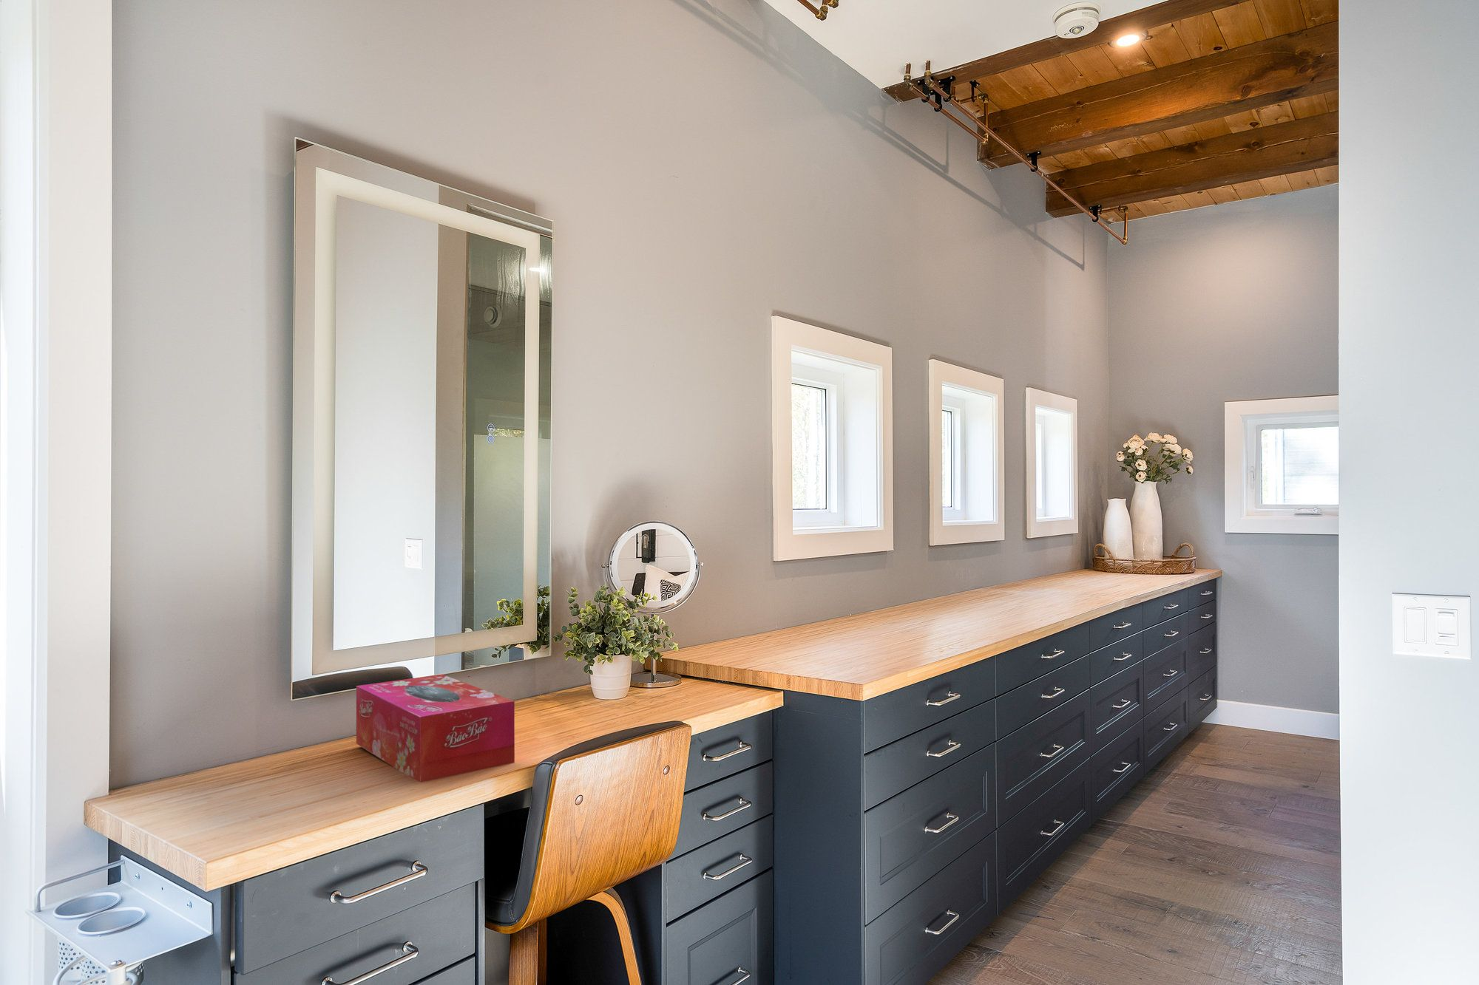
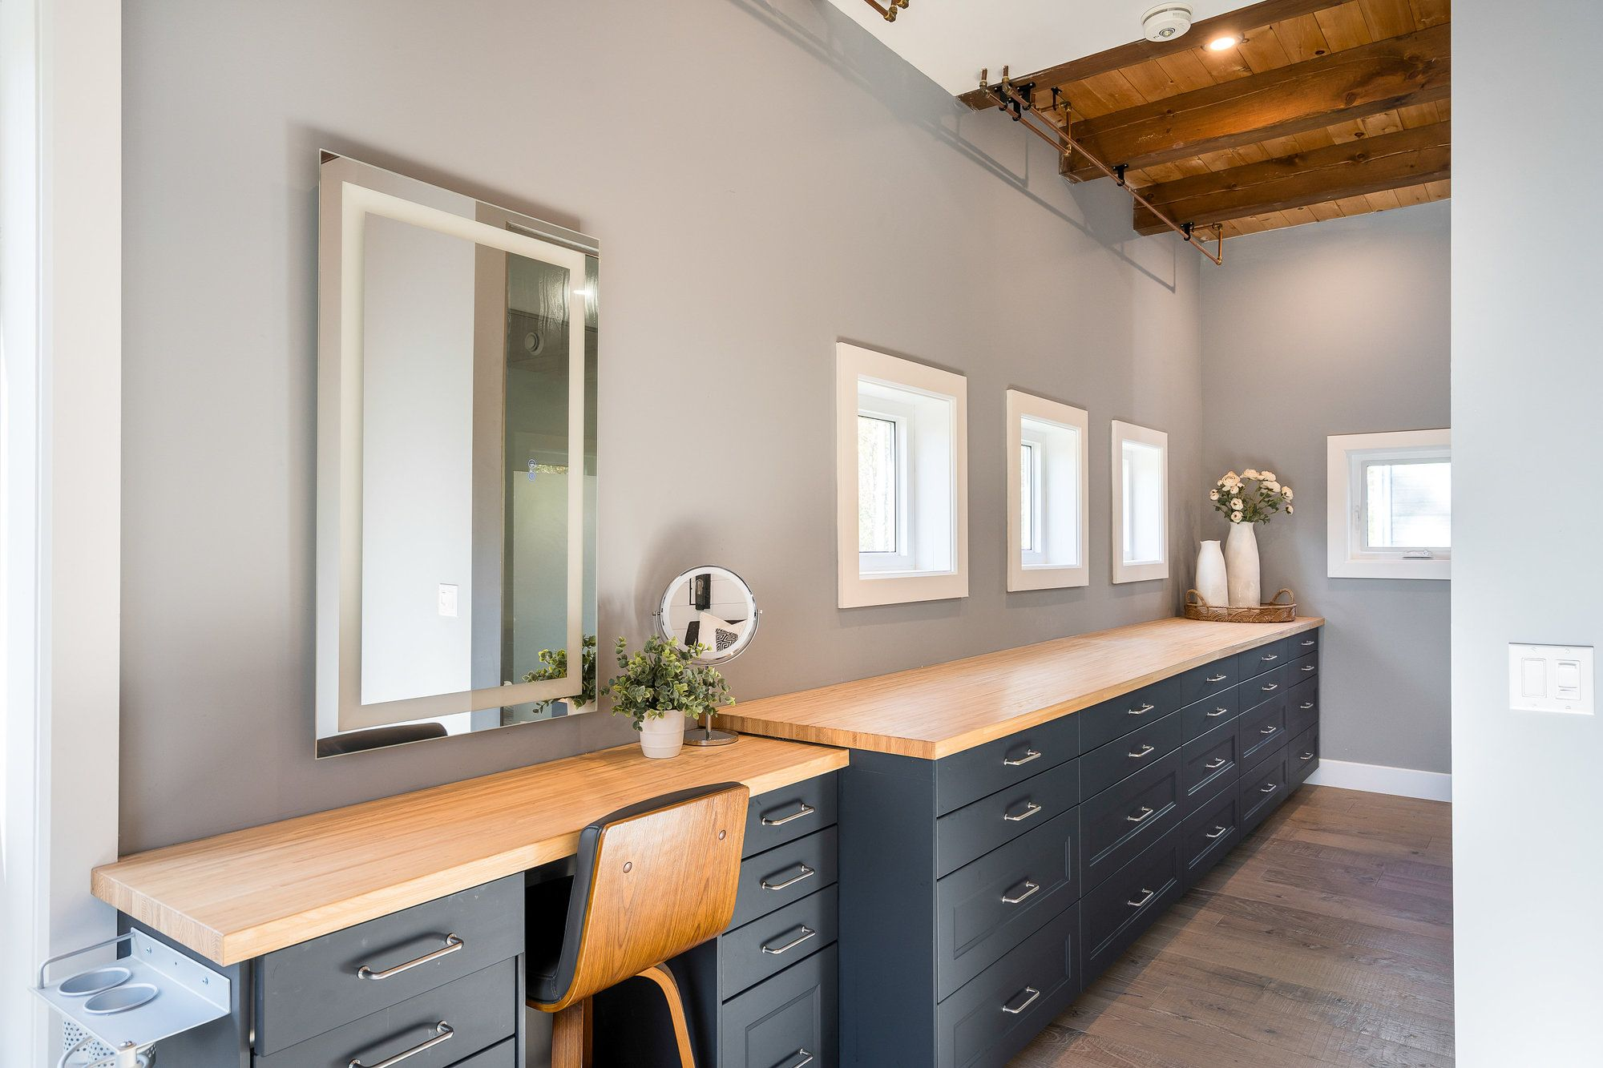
- tissue box (432, 722)
